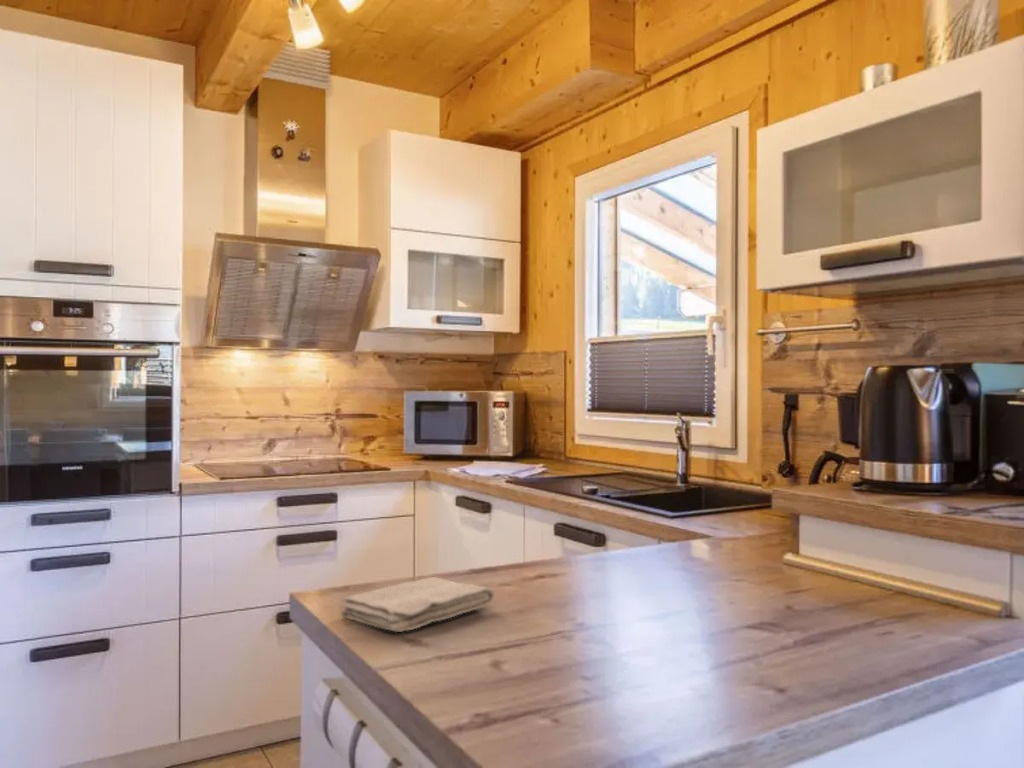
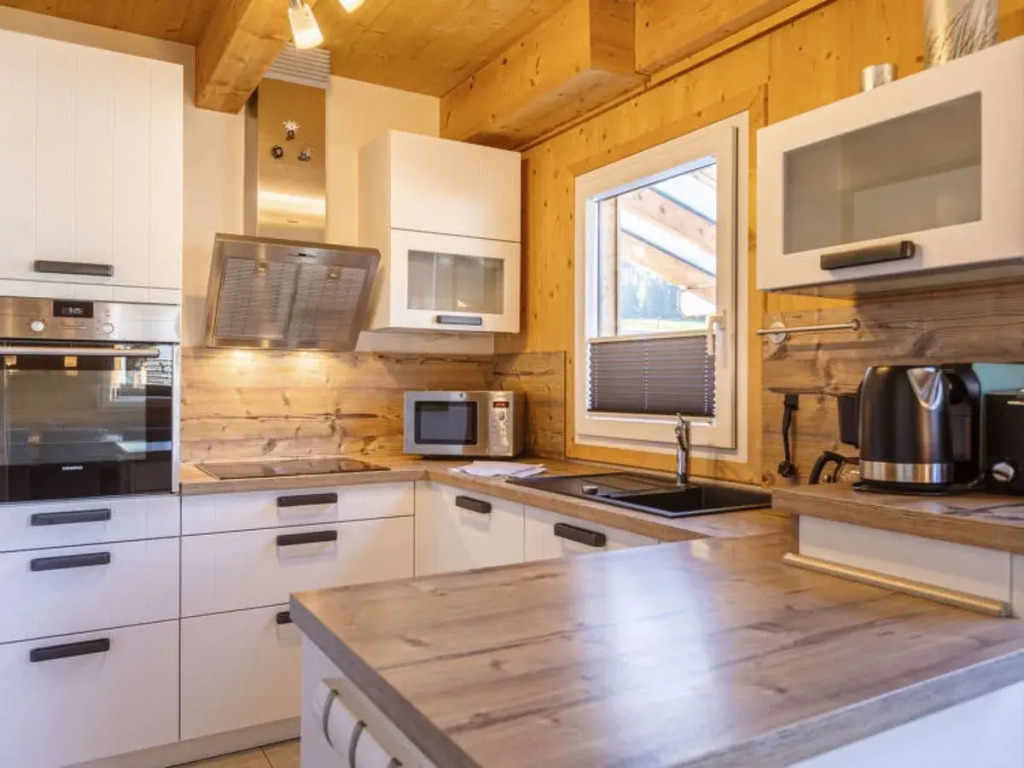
- washcloth (417, 600)
